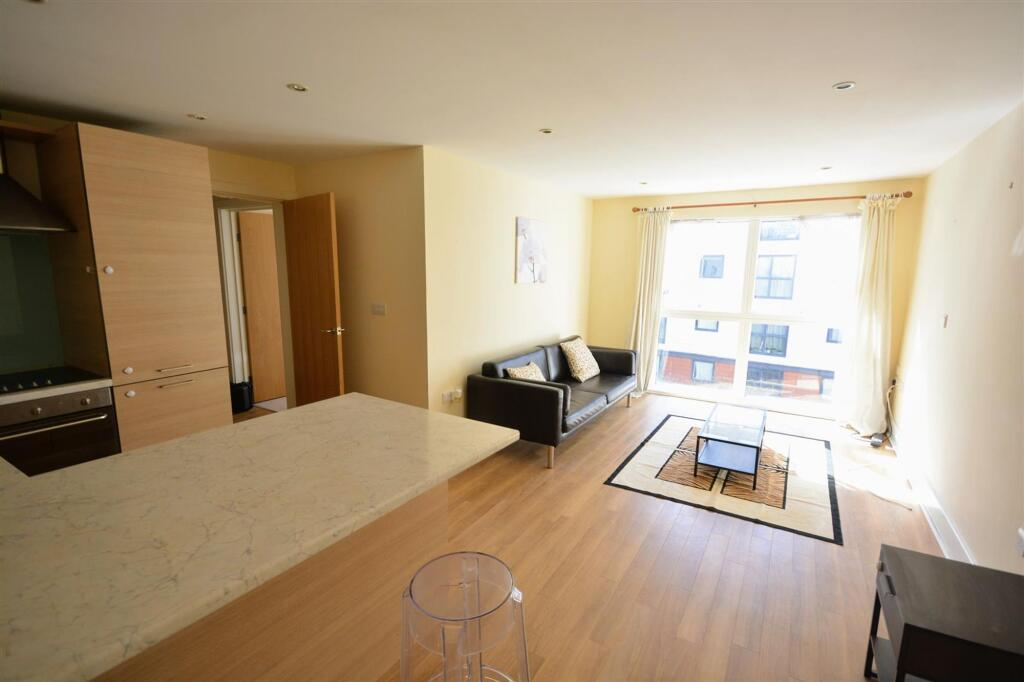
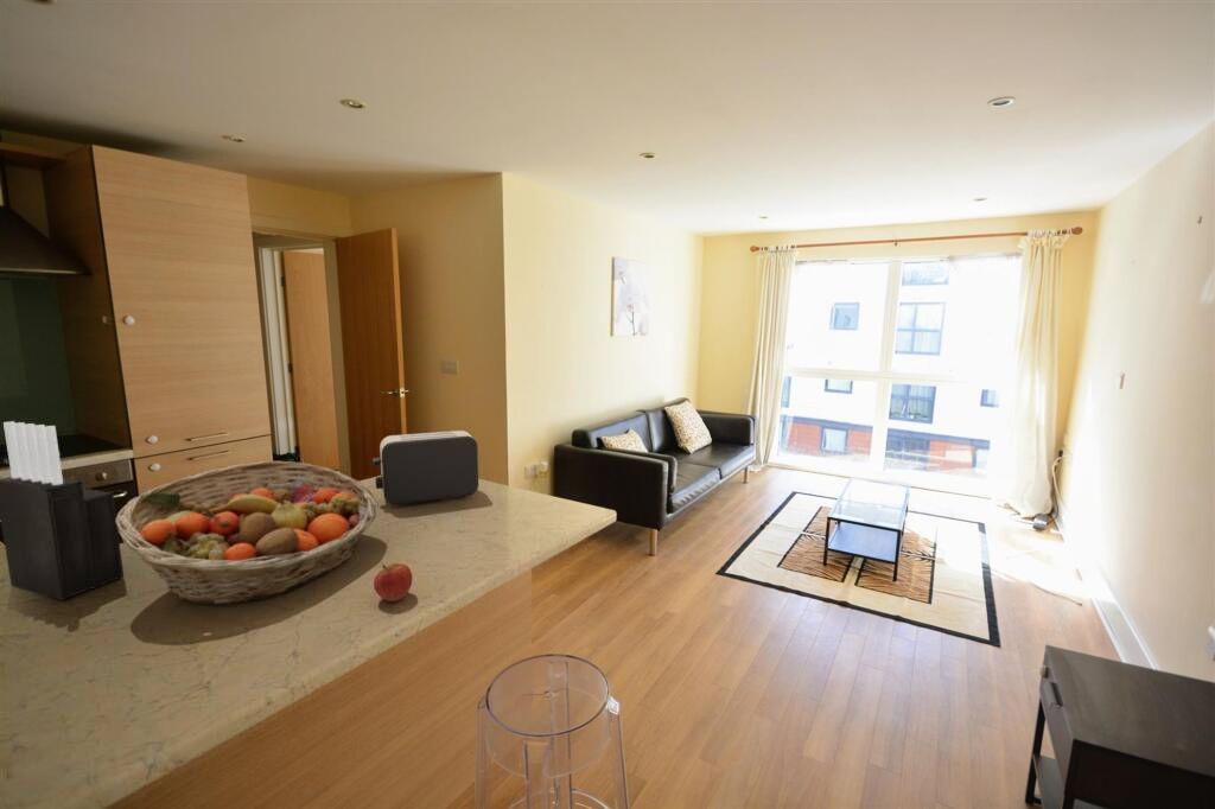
+ fruit basket (265, 523)
+ knife block (64, 502)
+ toaster (430, 466)
+ apple (393, 580)
